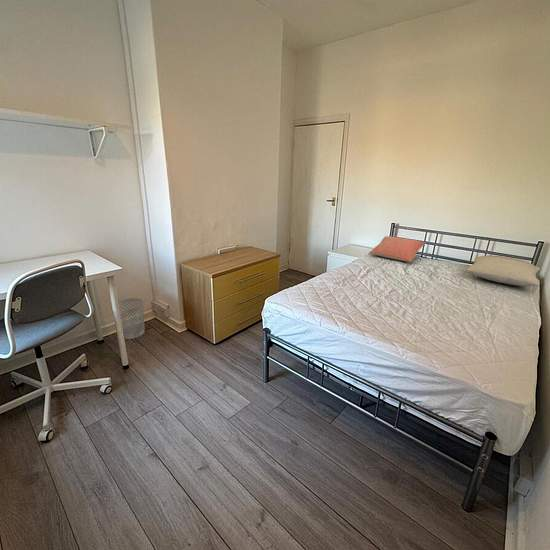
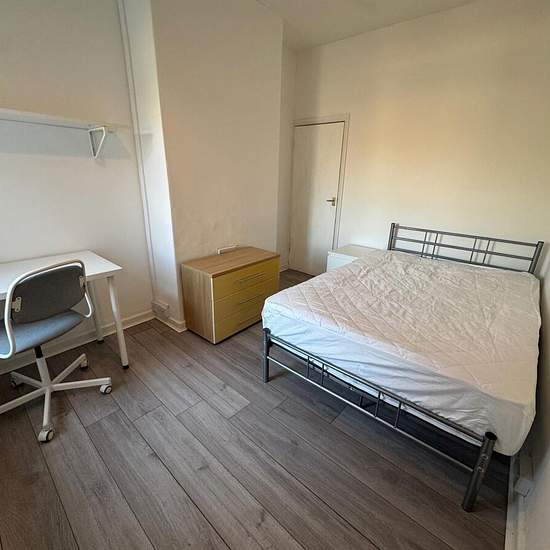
- wastebasket (130, 318)
- pillow (503, 269)
- pillow (396, 248)
